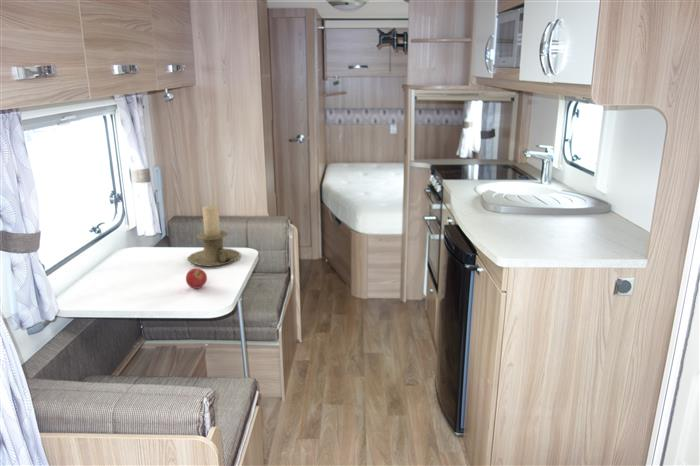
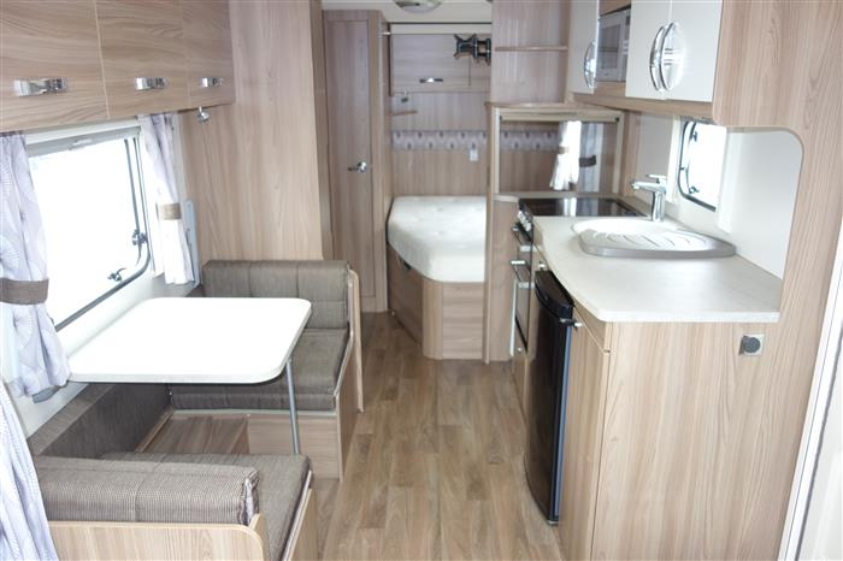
- fruit (196, 278)
- candle holder (212, 233)
